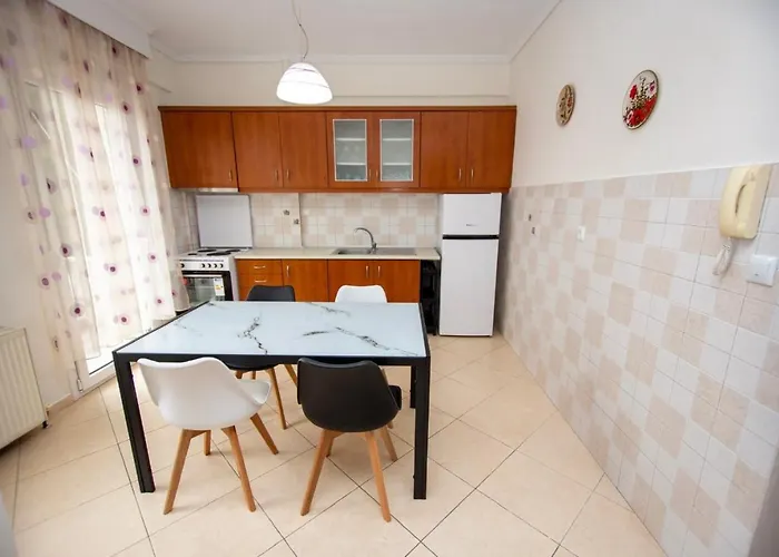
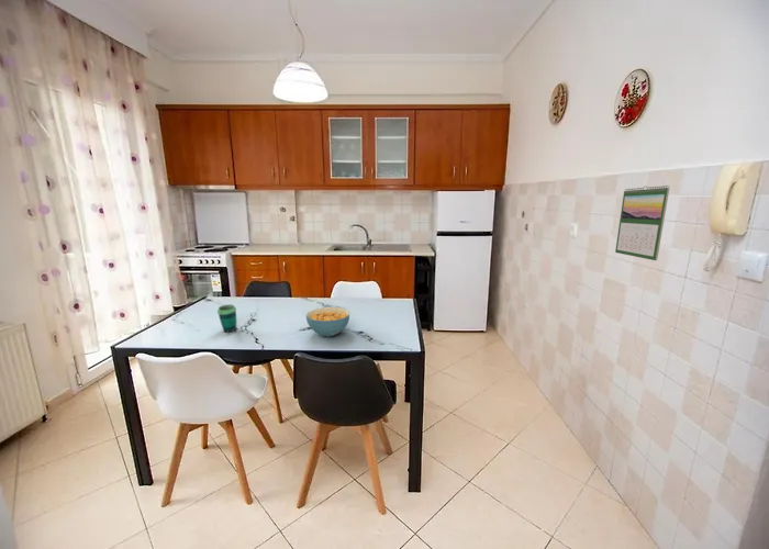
+ cup (227, 318)
+ calendar (639, 222)
+ cereal bowl (328, 324)
